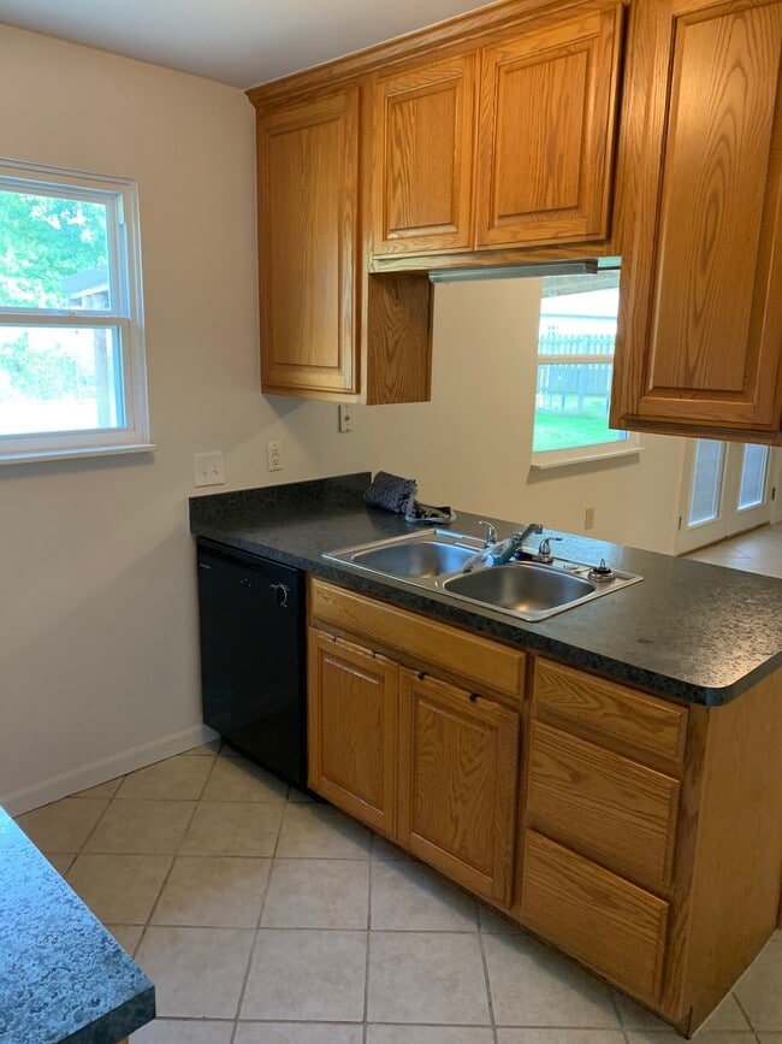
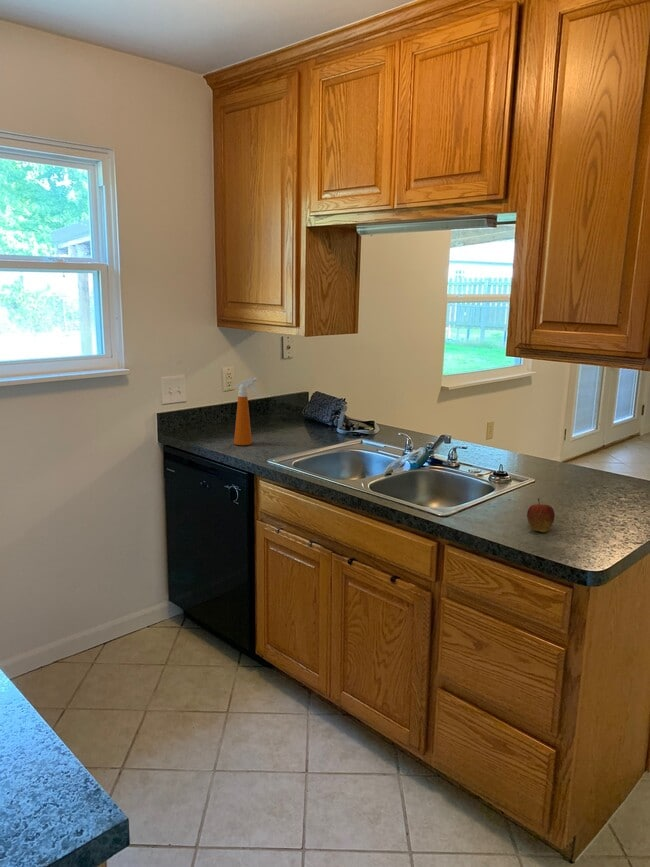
+ fruit (540, 515)
+ spray bottle (247, 410)
